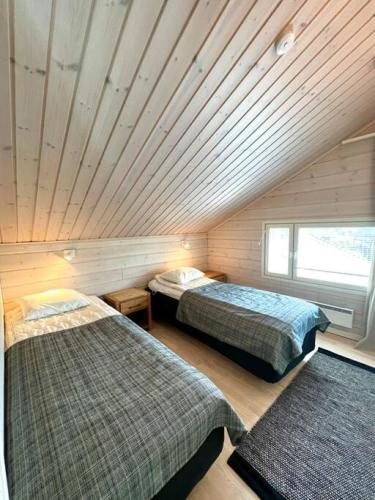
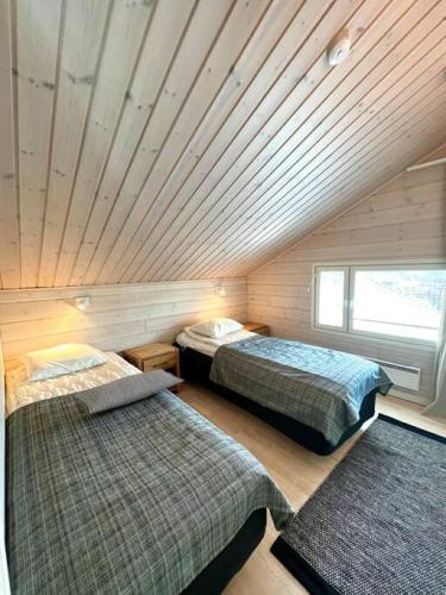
+ pillow (132, 388)
